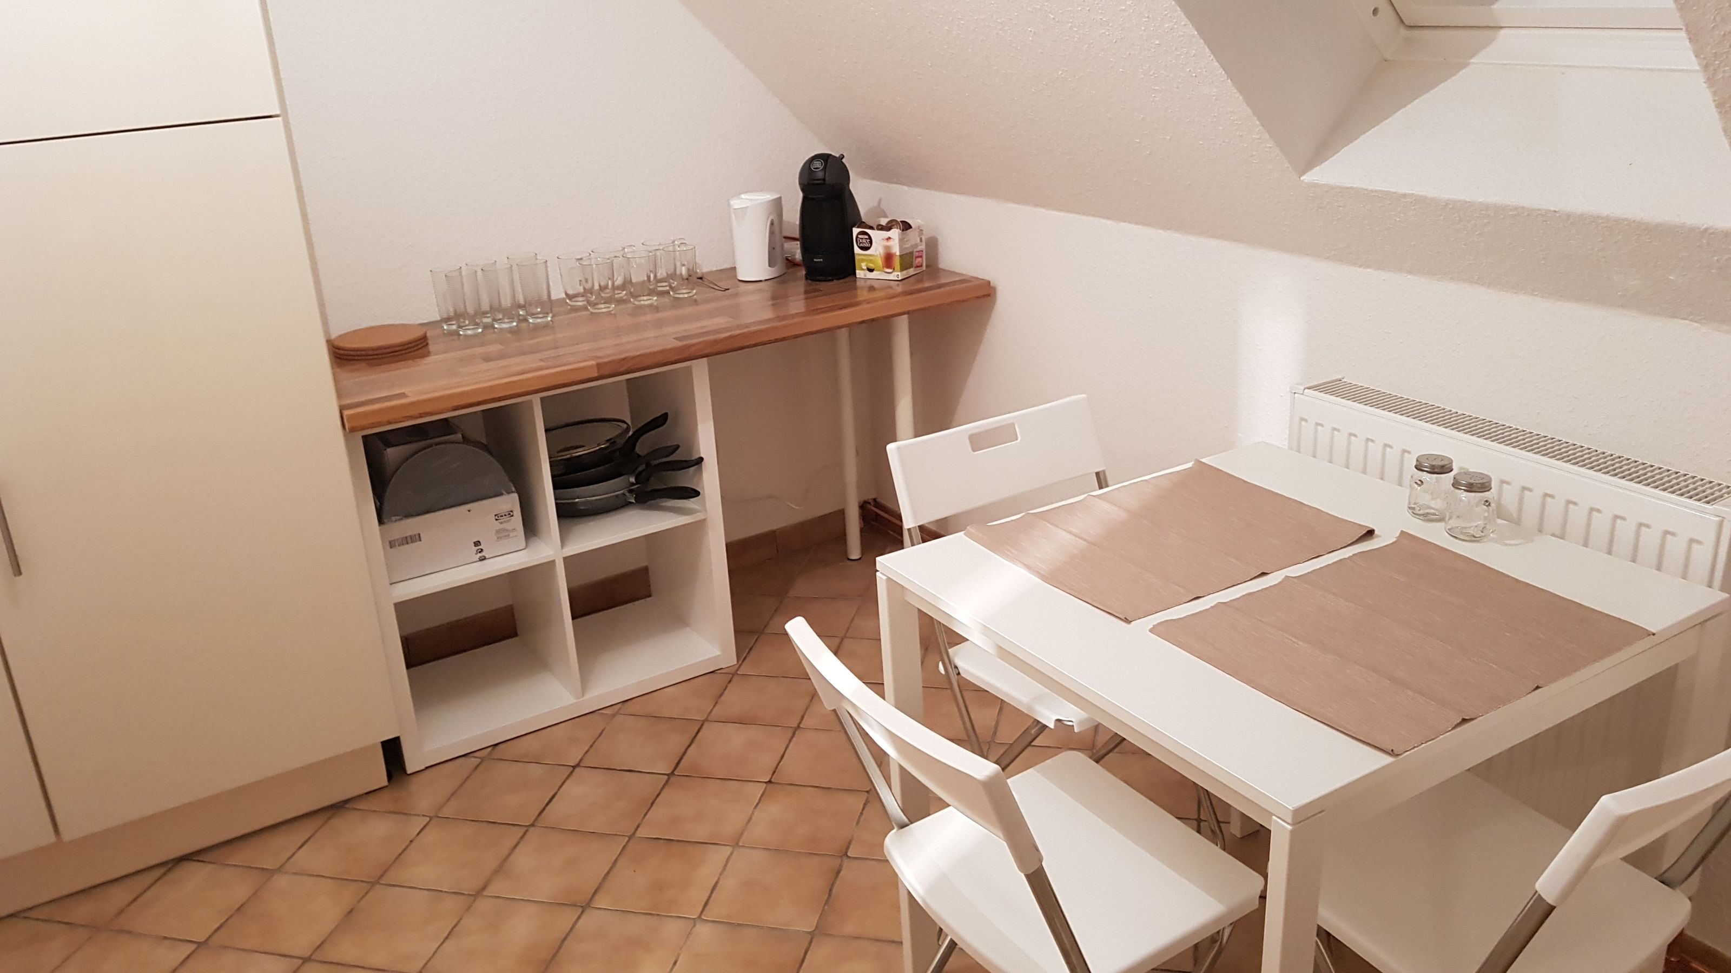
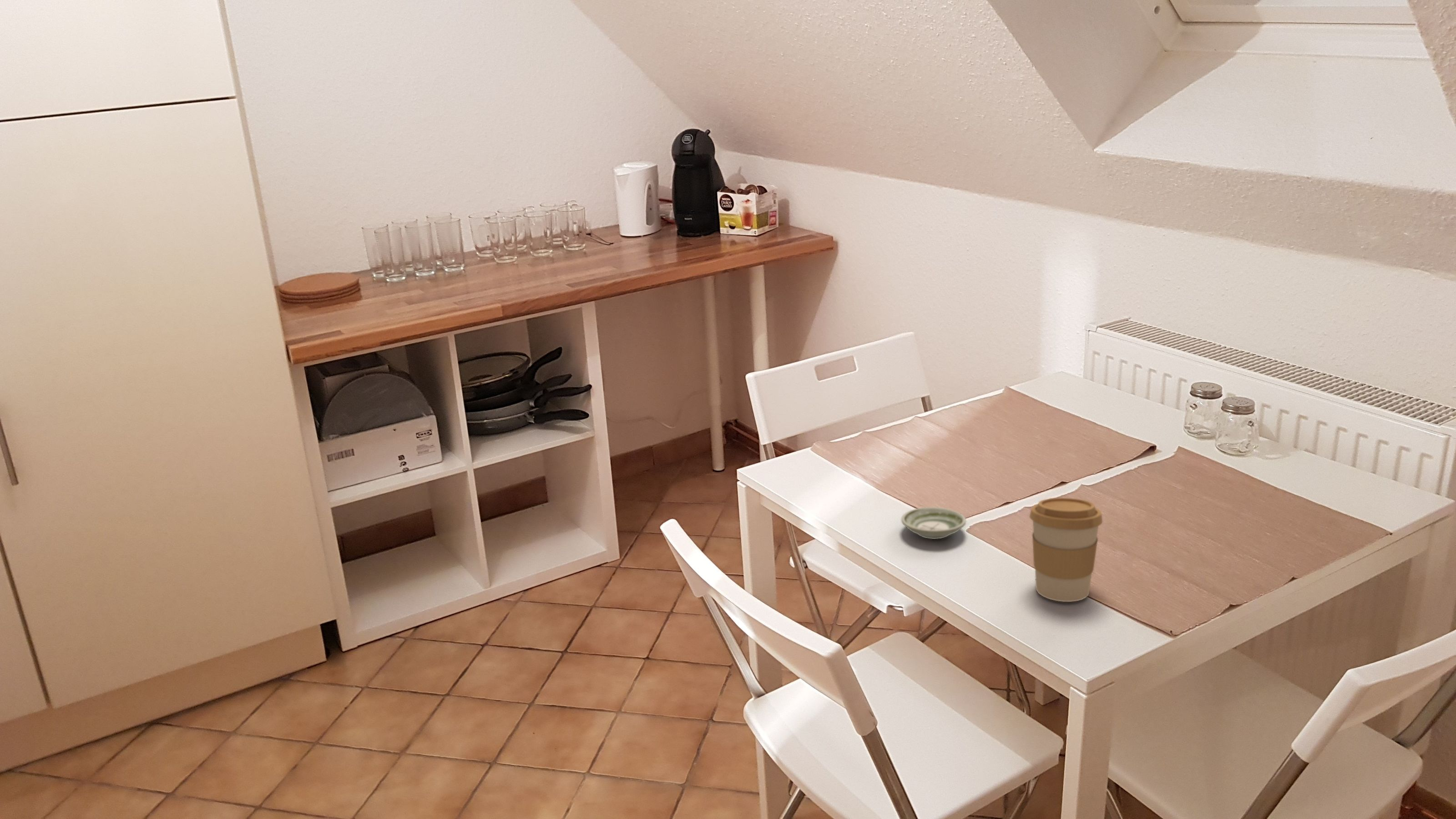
+ saucer (933, 525)
+ coffee cup (1064, 546)
